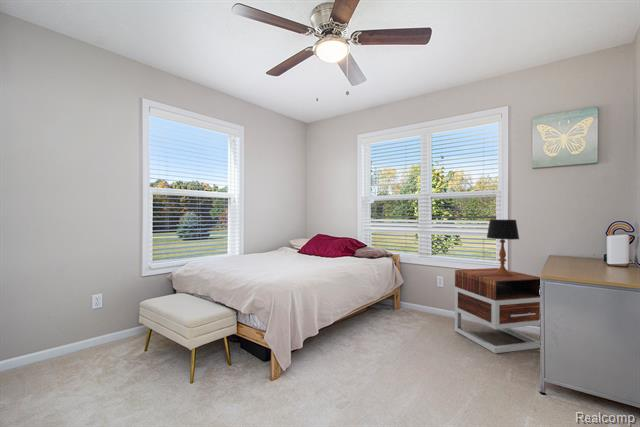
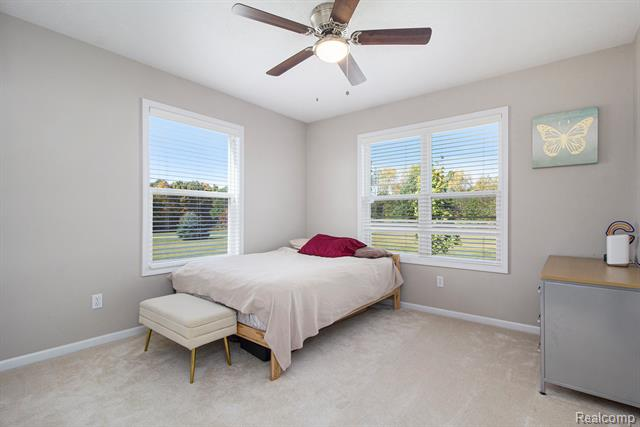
- nightstand (497, 306)
- table lamp (502, 247)
